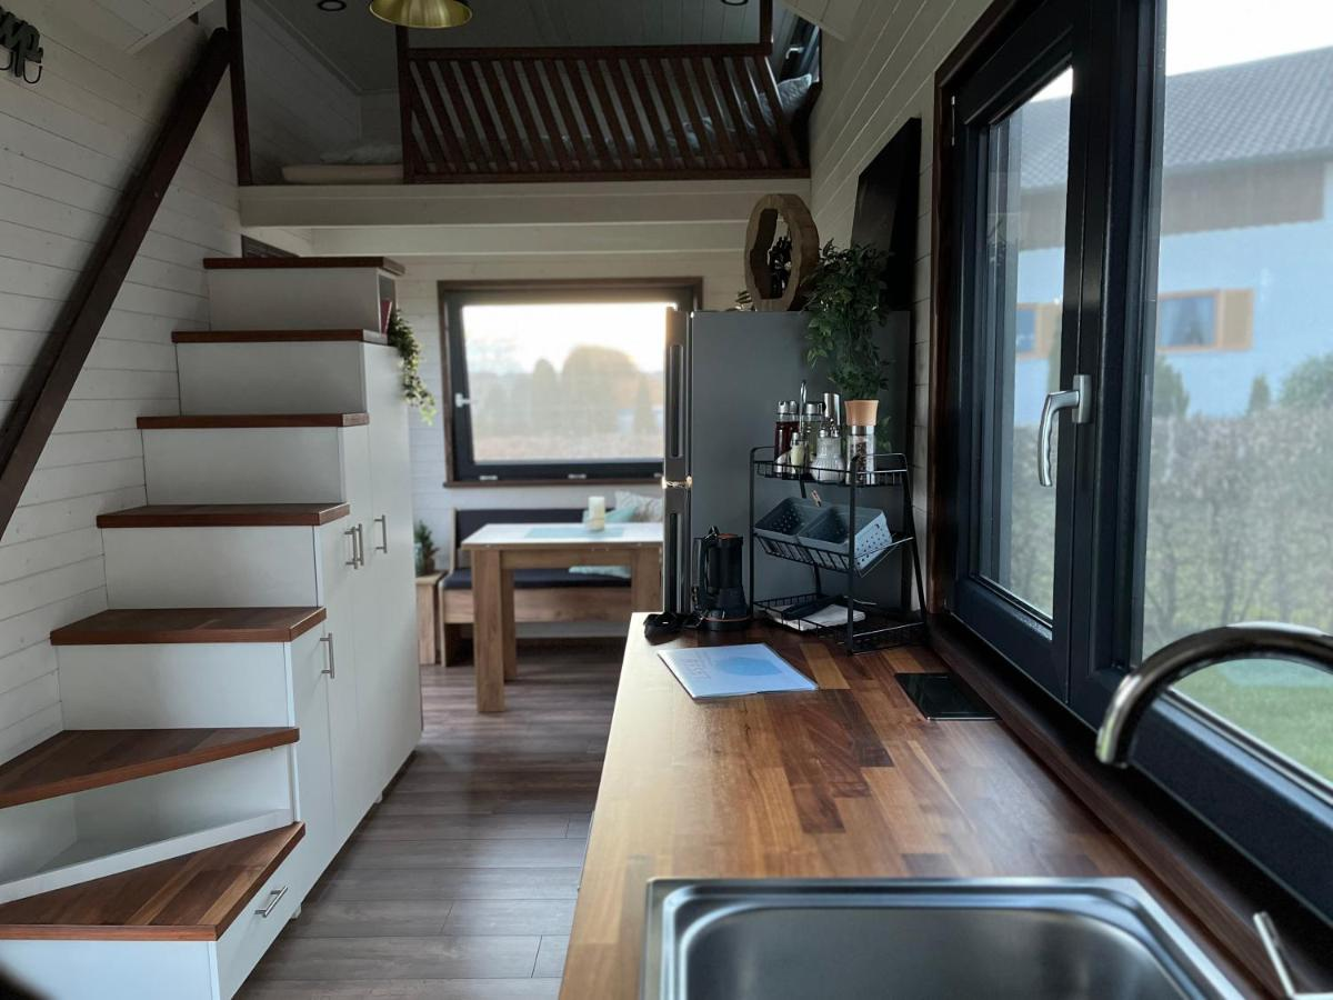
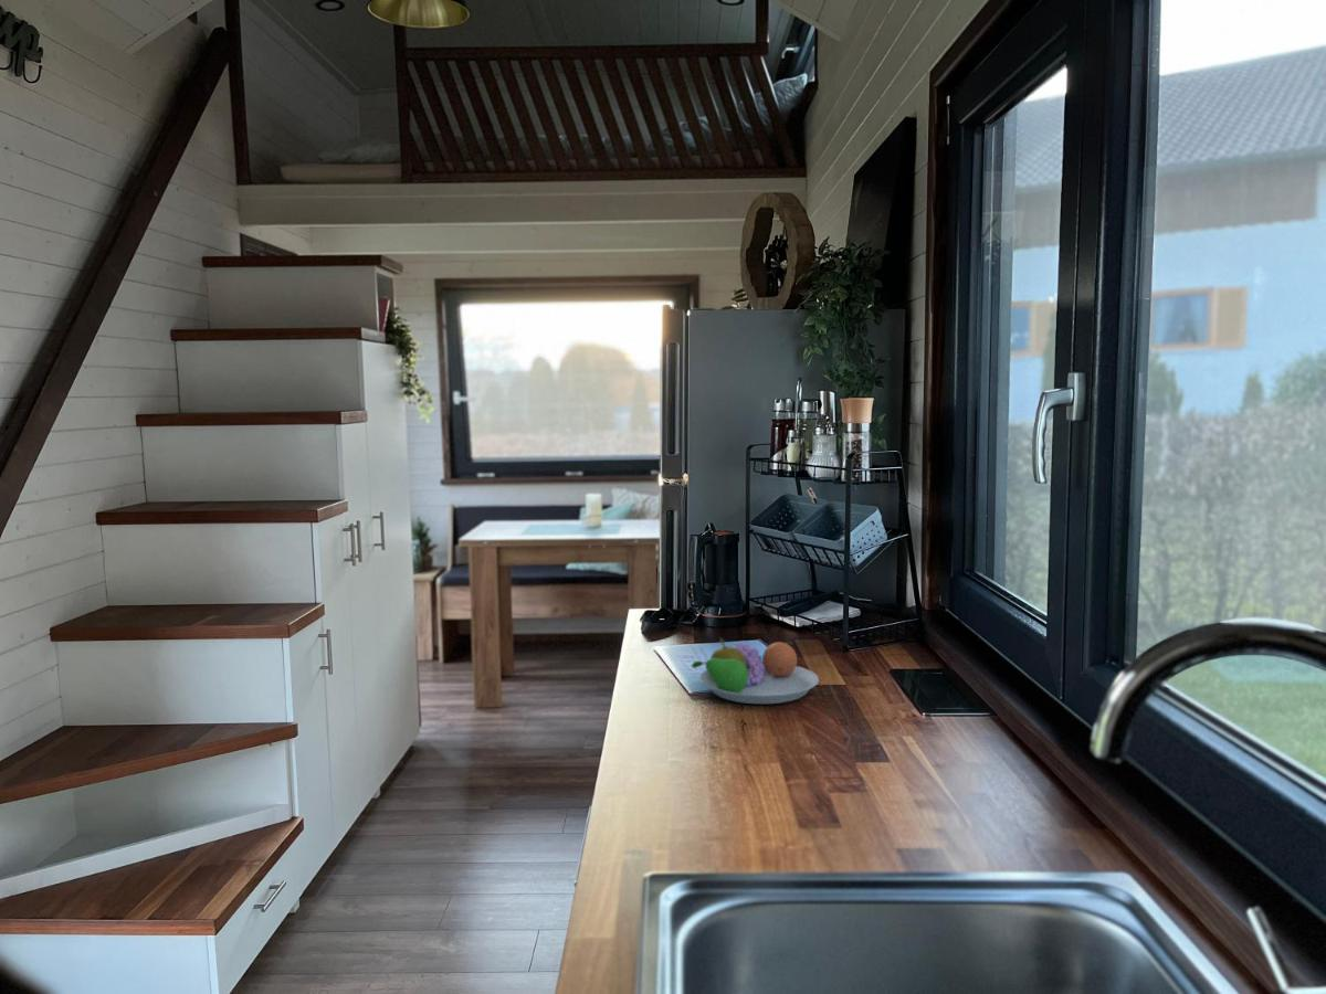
+ fruit bowl (754, 666)
